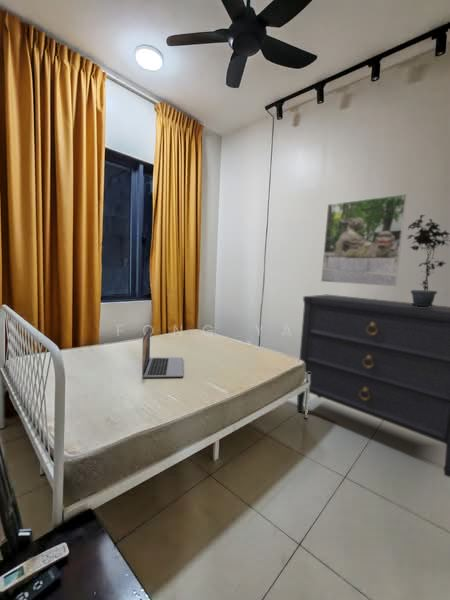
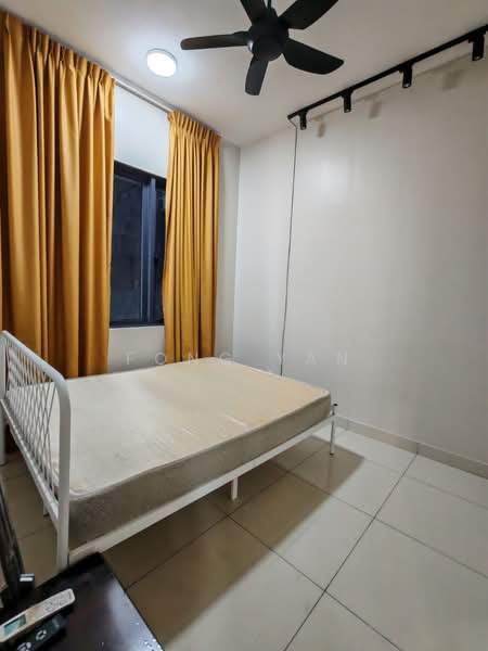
- potted plant (426, 261)
- laptop (164, 358)
- dresser (375, 366)
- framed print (359, 242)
